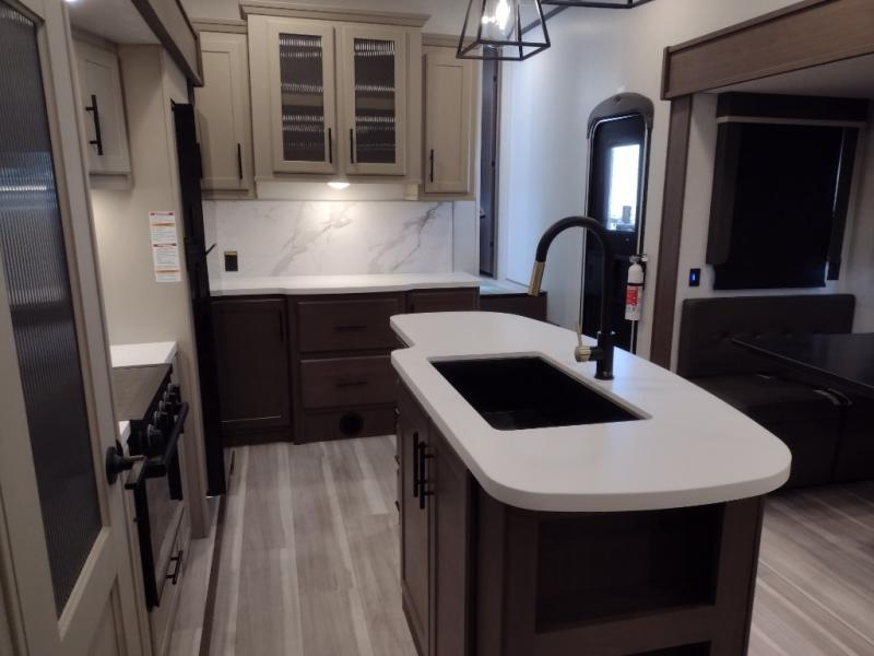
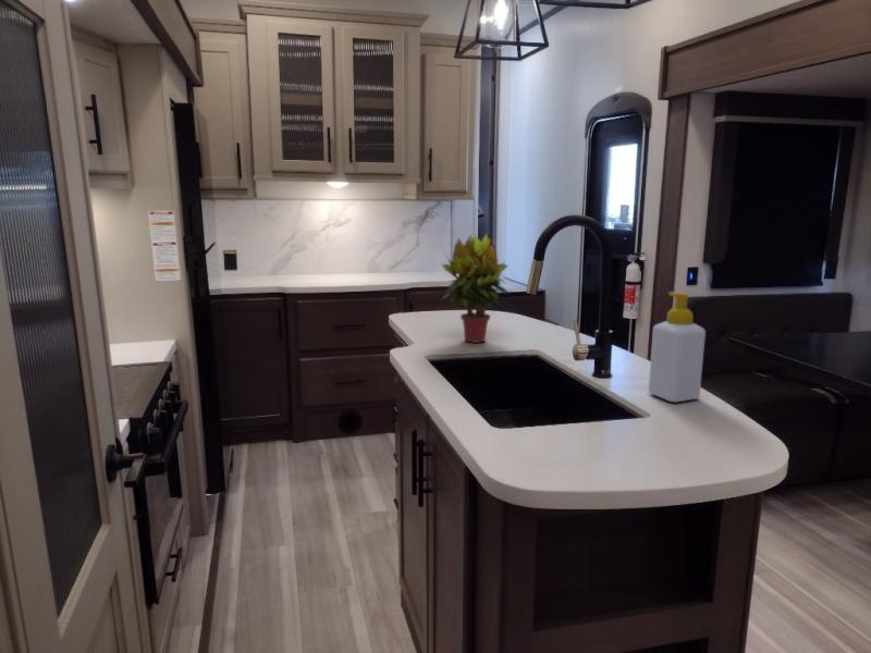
+ potted plant (477, 287)
+ soap bottle (677, 345)
